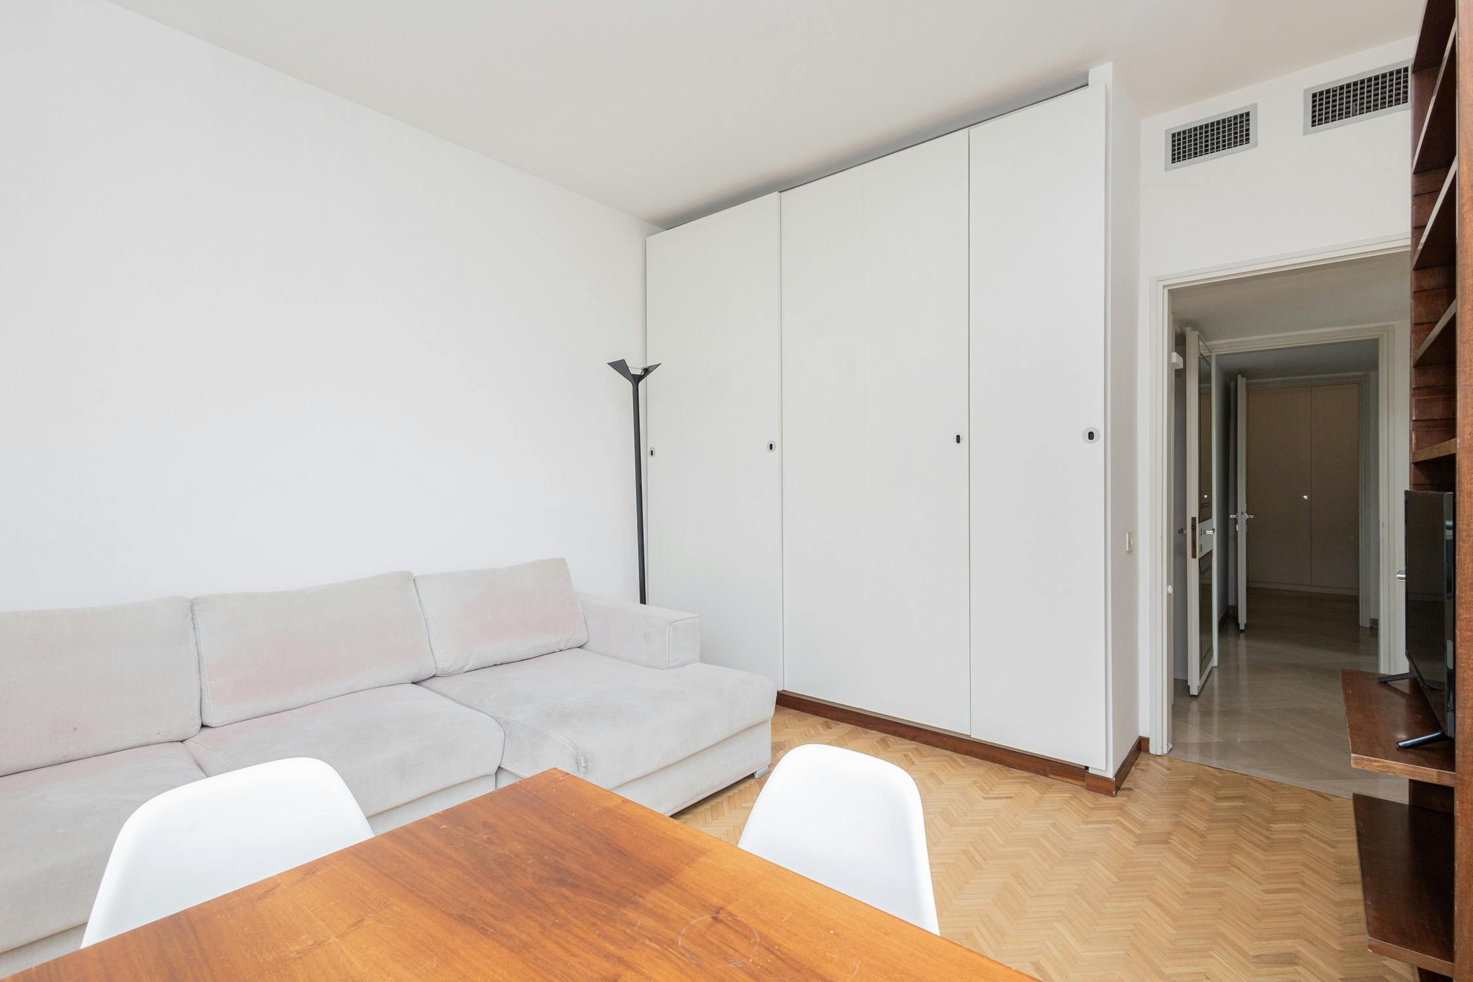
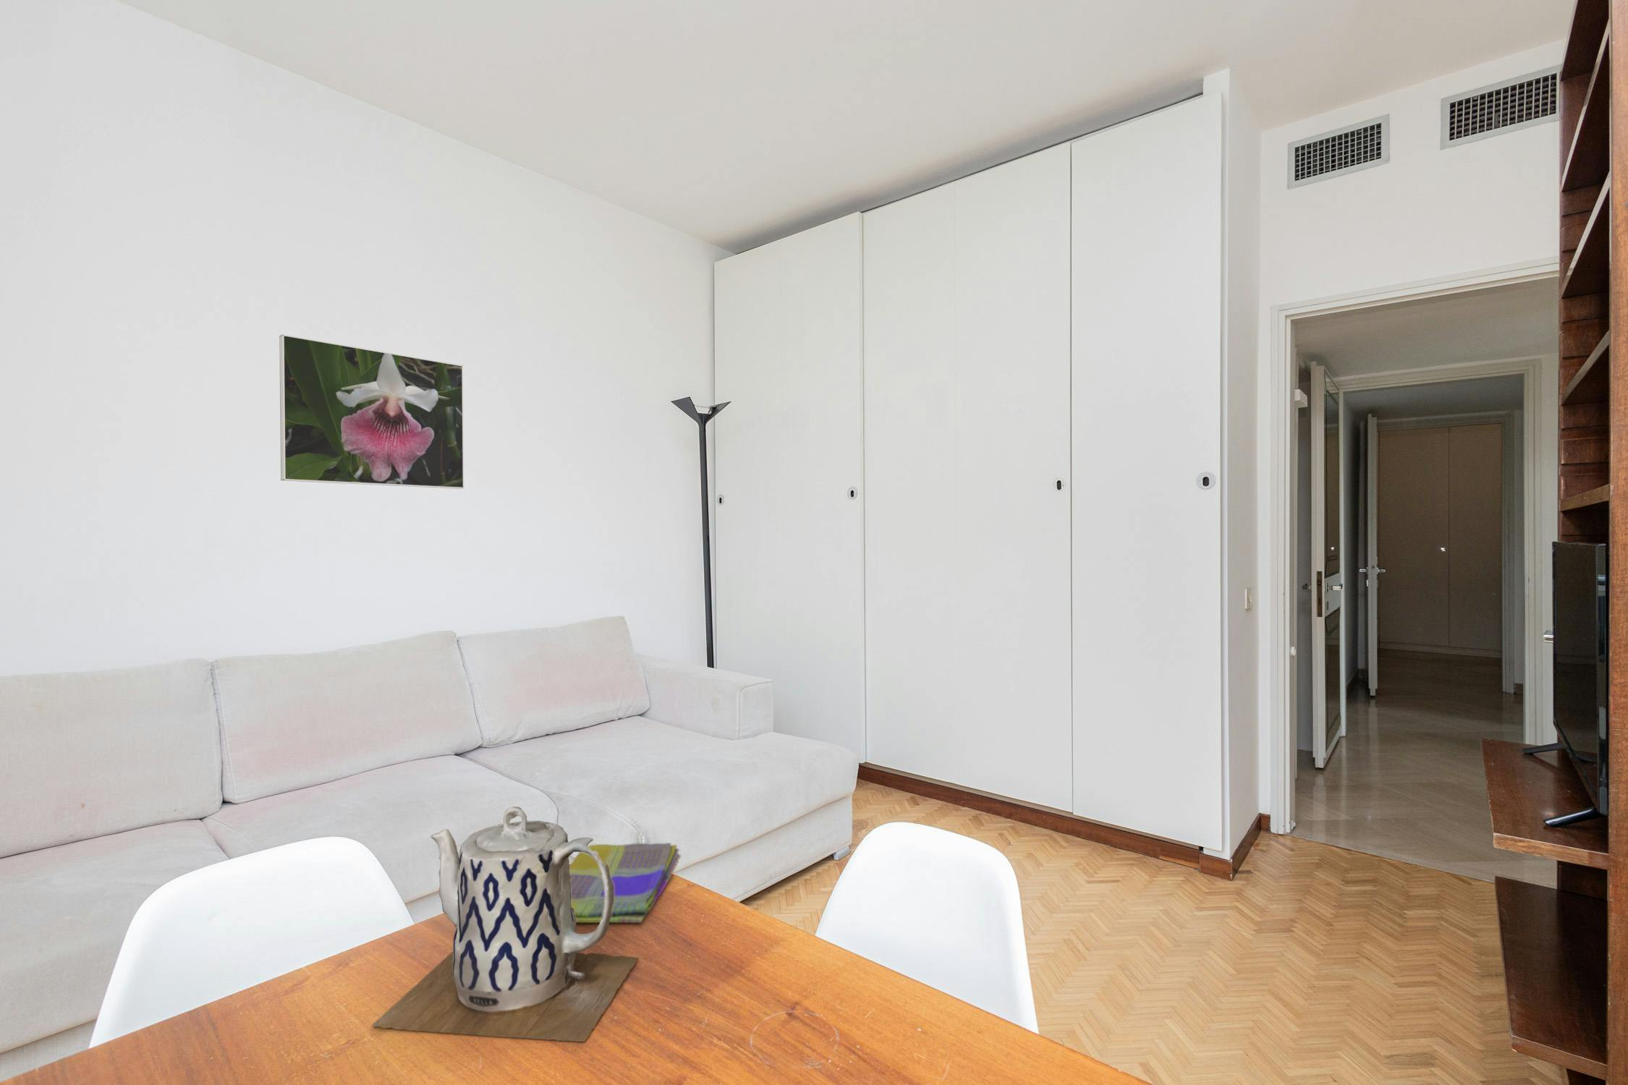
+ teapot (514, 900)
+ dish towel (612, 878)
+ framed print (379, 418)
